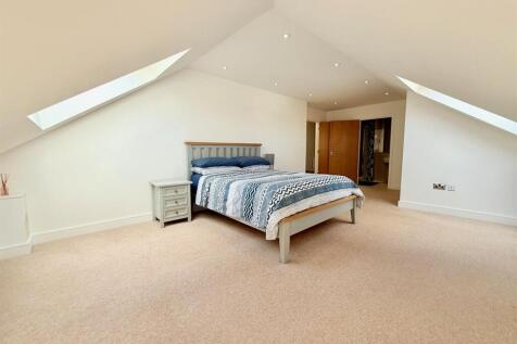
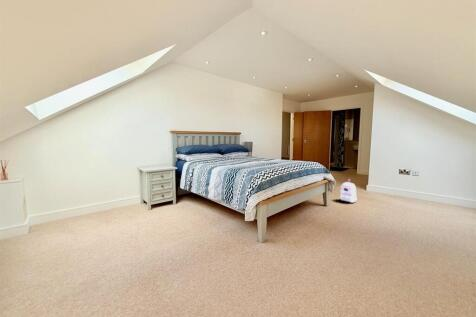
+ backpack (349, 190)
